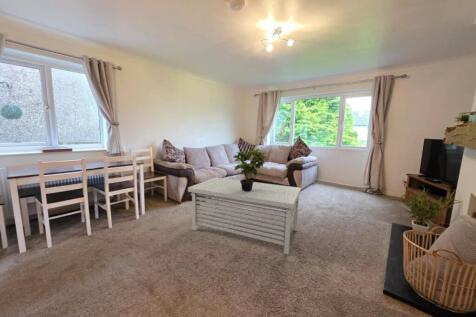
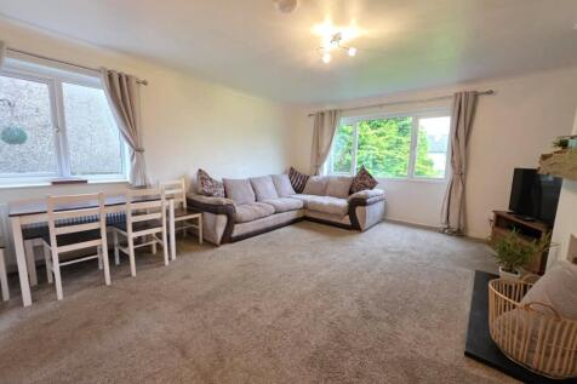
- coffee table (245, 209)
- potted plant (250, 168)
